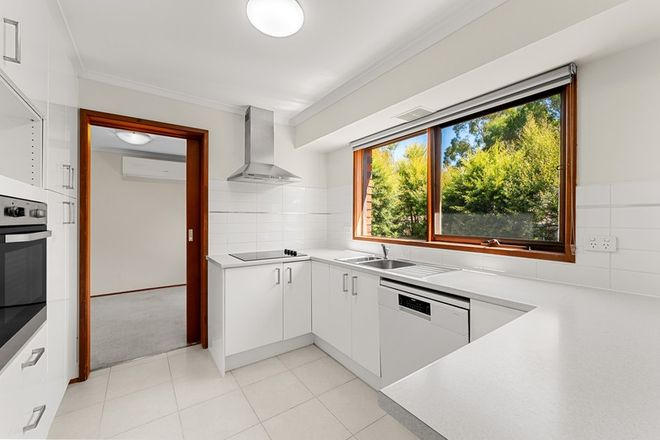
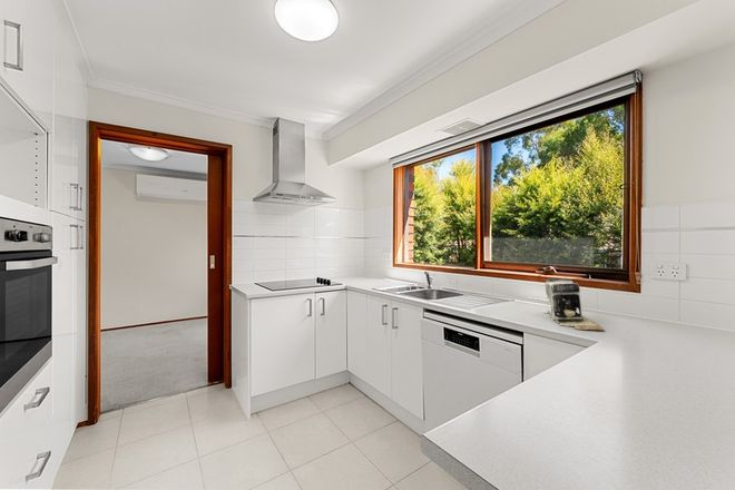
+ coffee maker (572, 300)
